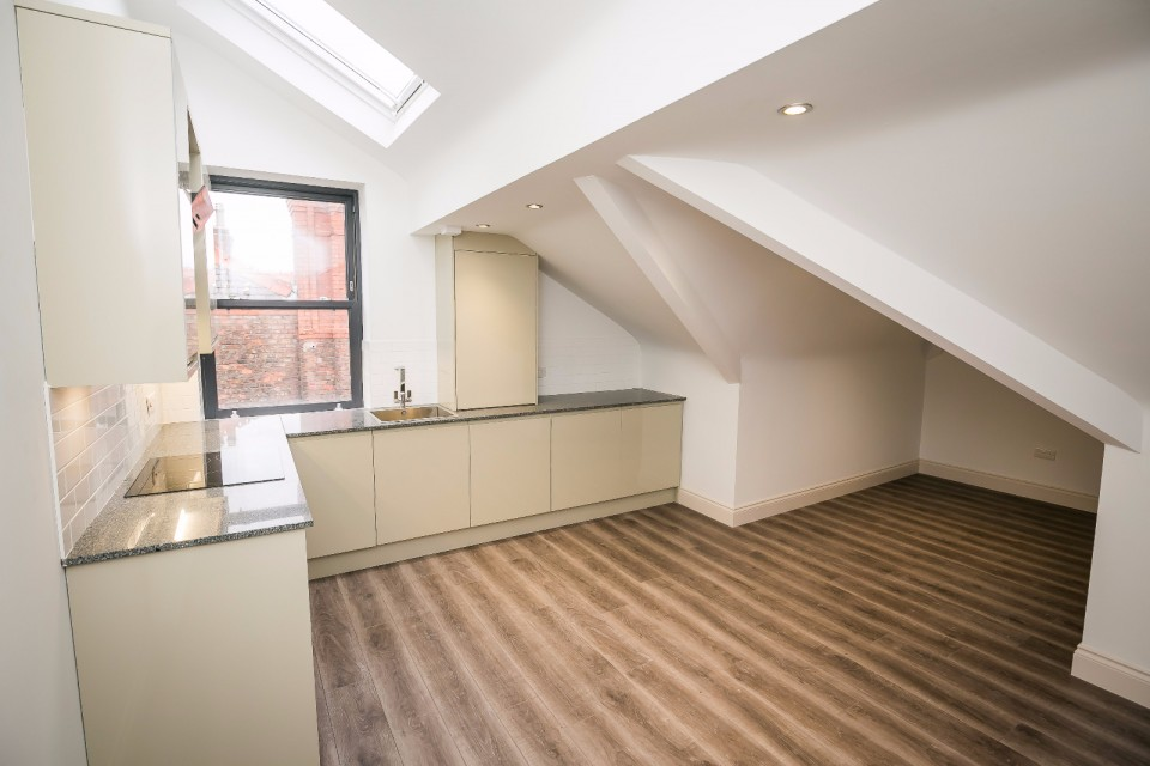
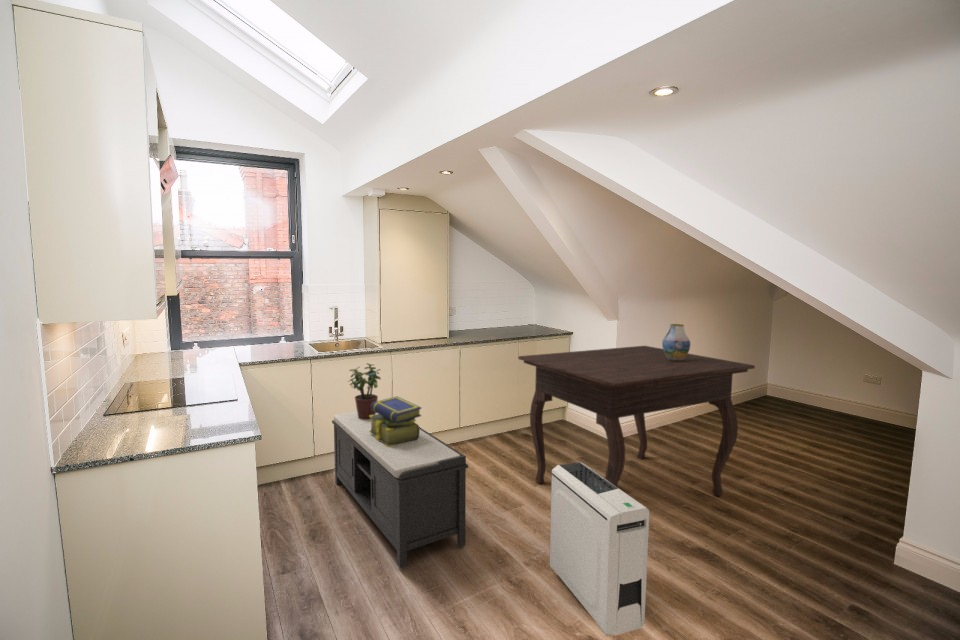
+ potted plant (368, 391)
+ stack of books (396, 419)
+ vase (676, 342)
+ bench (391, 471)
+ dining table (635, 422)
+ air purifier (594, 538)
